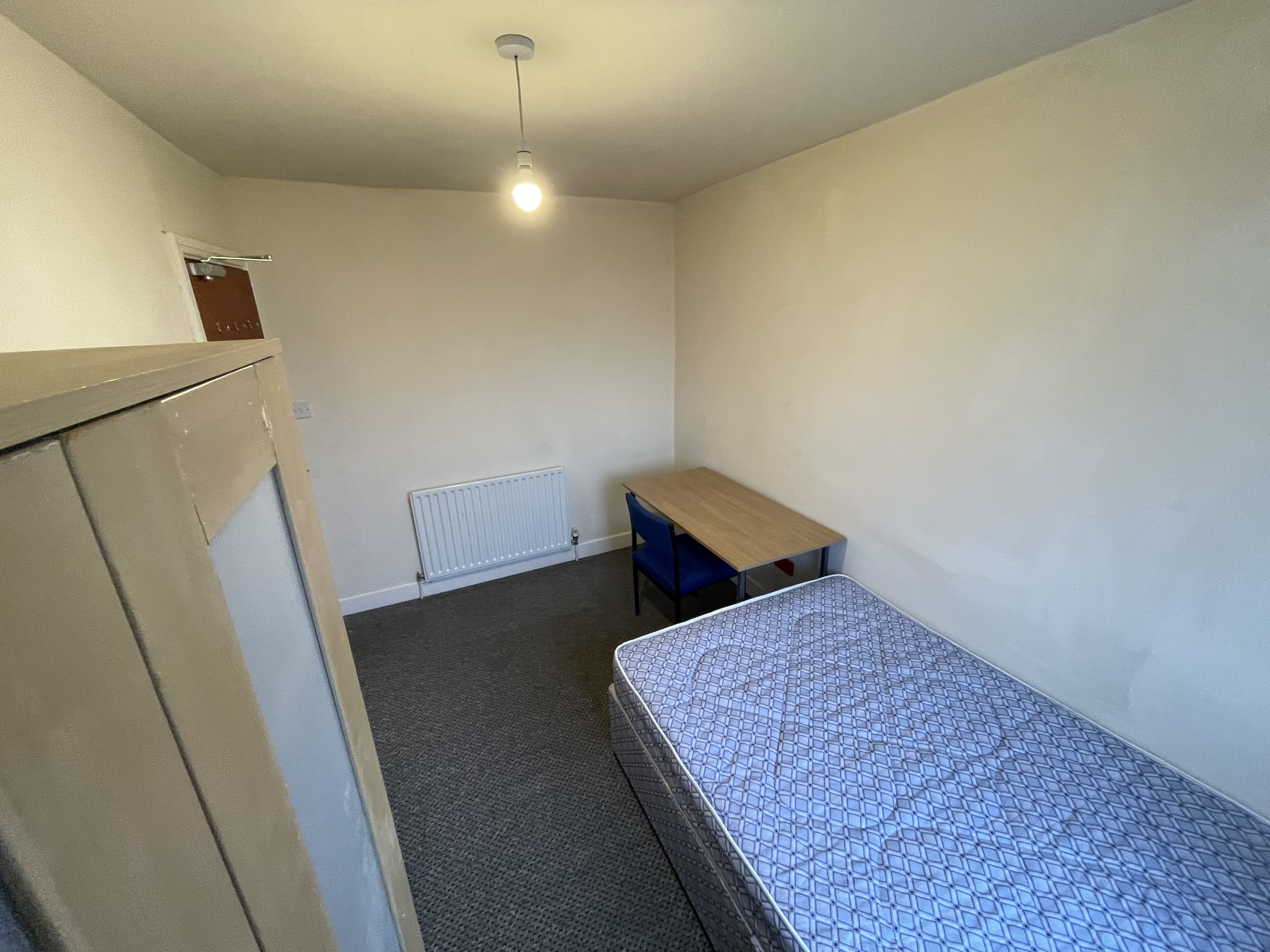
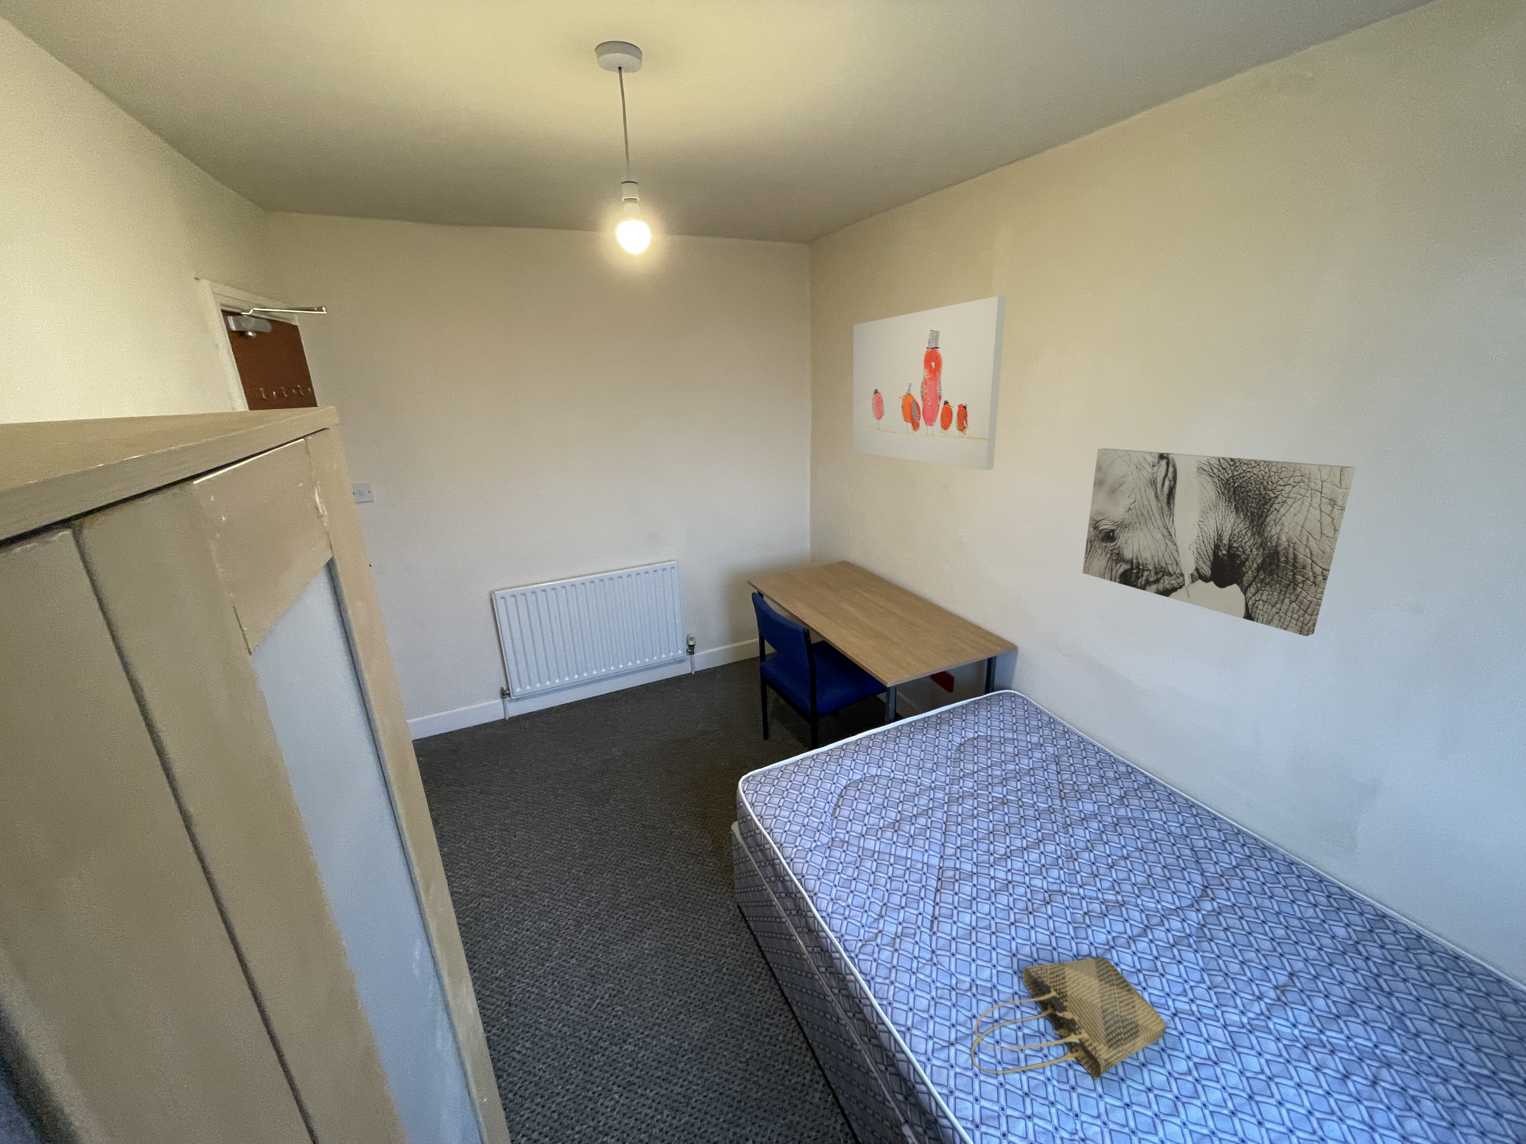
+ wall art (1193, 530)
+ wall art (916, 388)
+ tote bag (1059, 1017)
